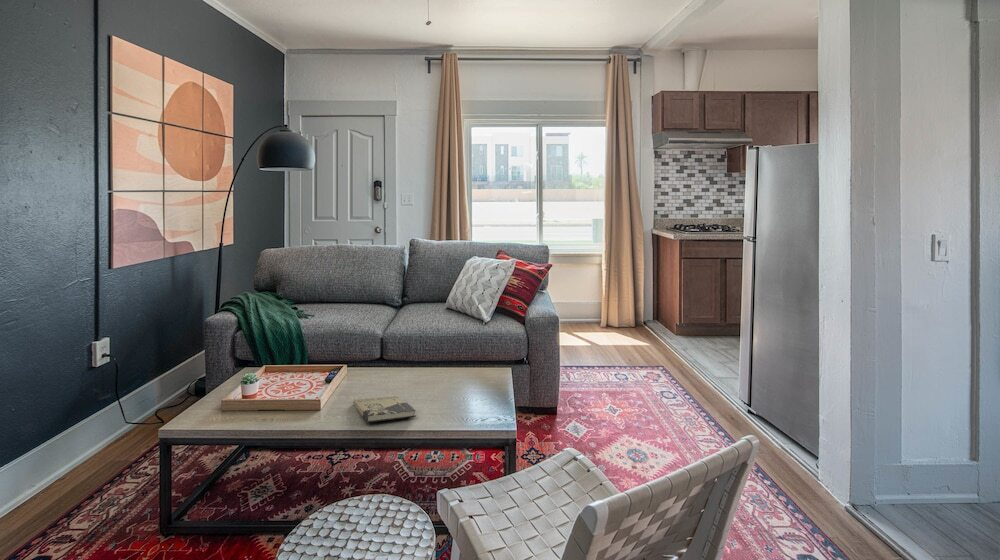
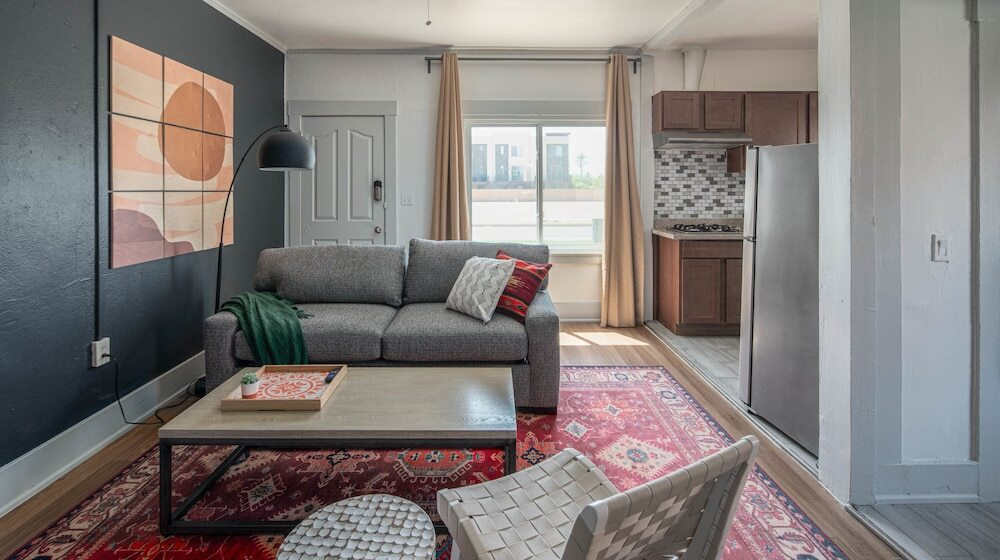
- book (383, 407)
